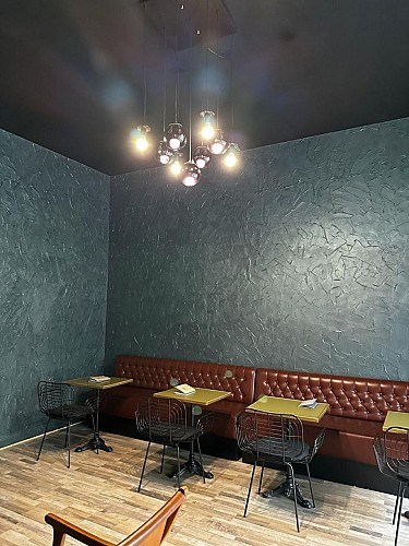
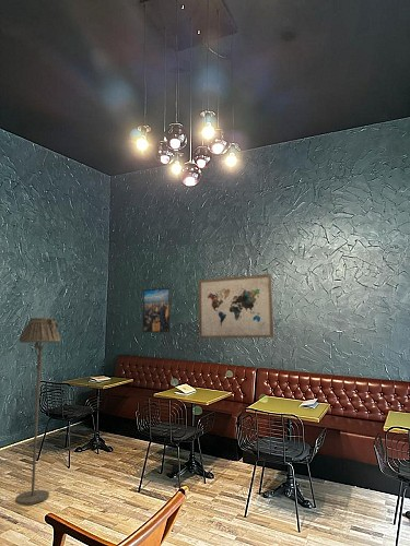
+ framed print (156, 310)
+ wall art (234, 307)
+ floor lamp (36, 404)
